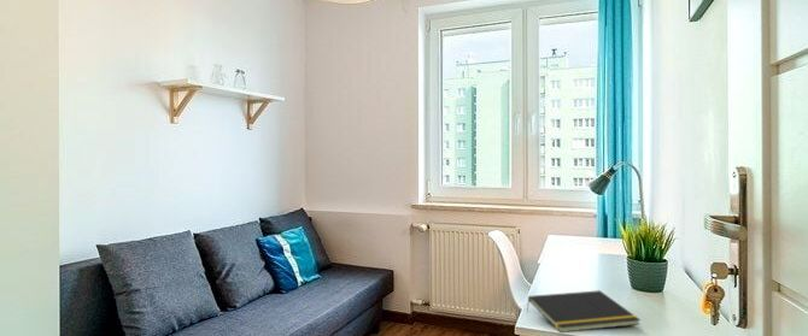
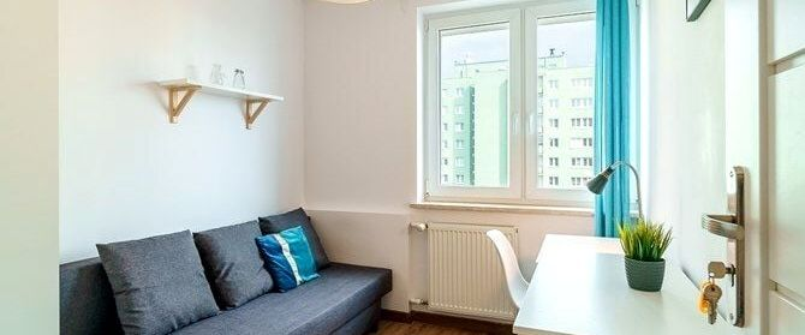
- notepad (581, 310)
